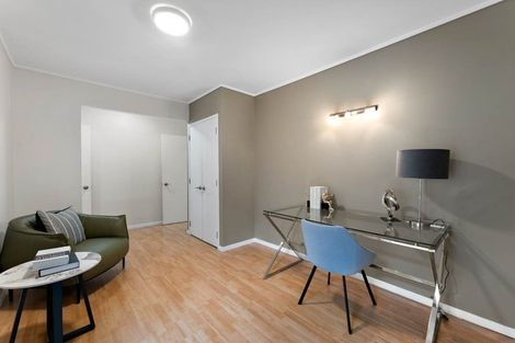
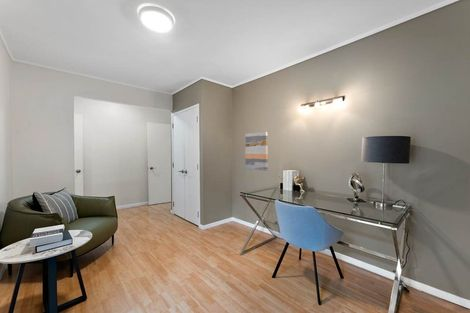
+ wall art (255, 151)
